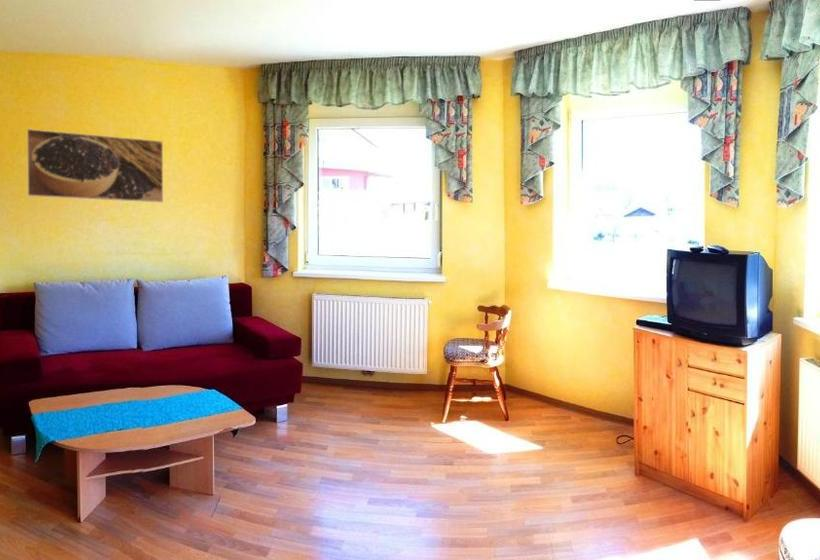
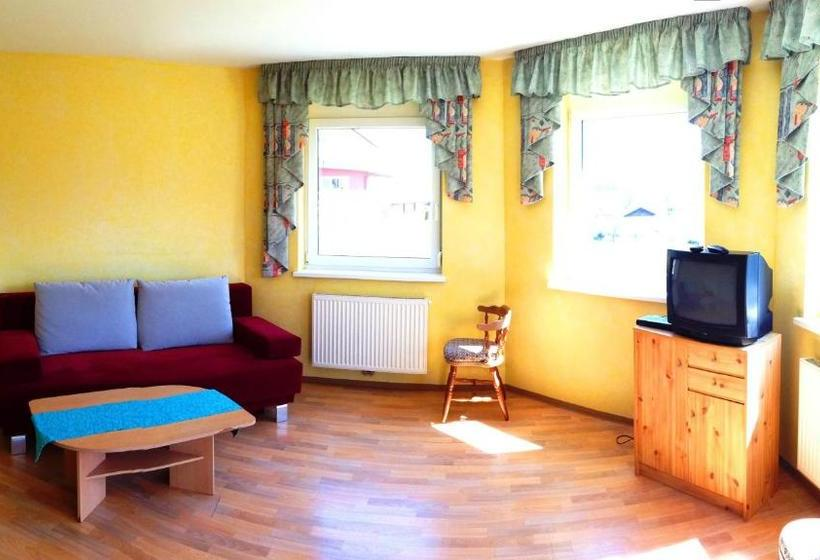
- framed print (98, 167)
